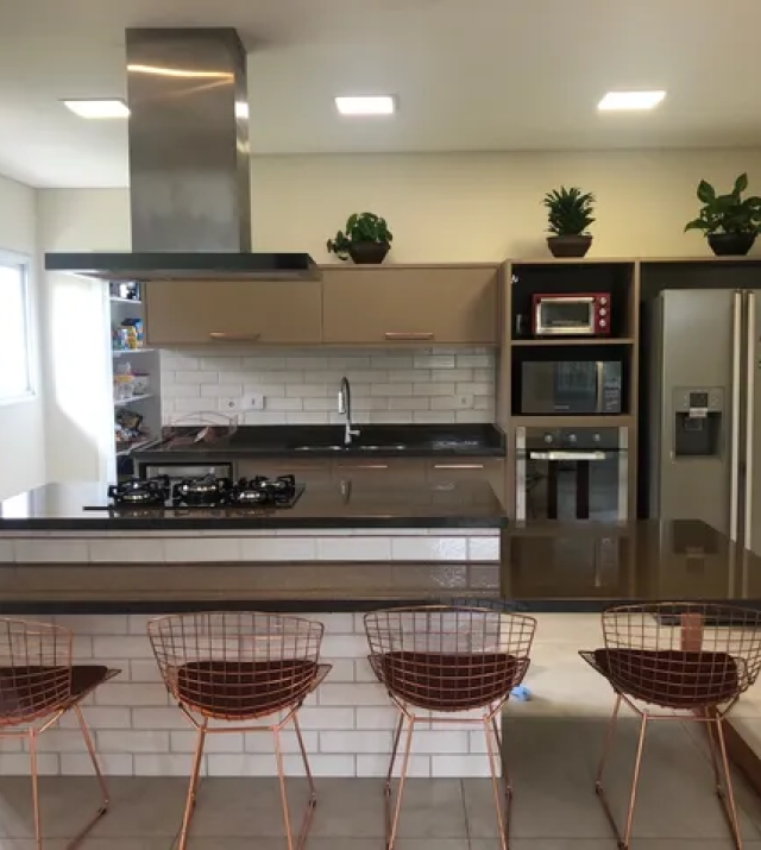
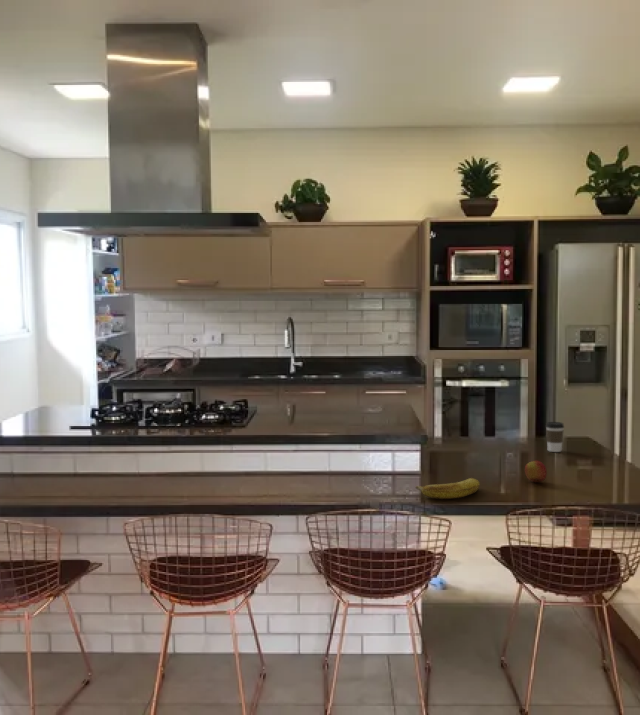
+ coffee cup (554, 436)
+ banana (448, 486)
+ apple (535, 471)
